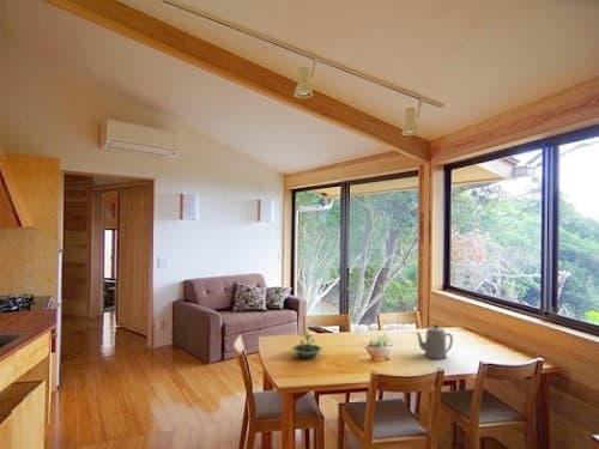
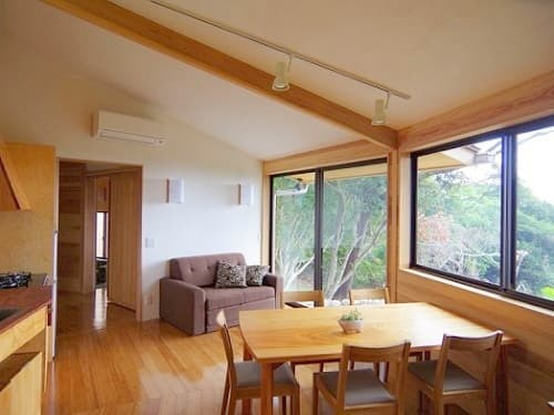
- terrarium (308, 332)
- teapot (434, 340)
